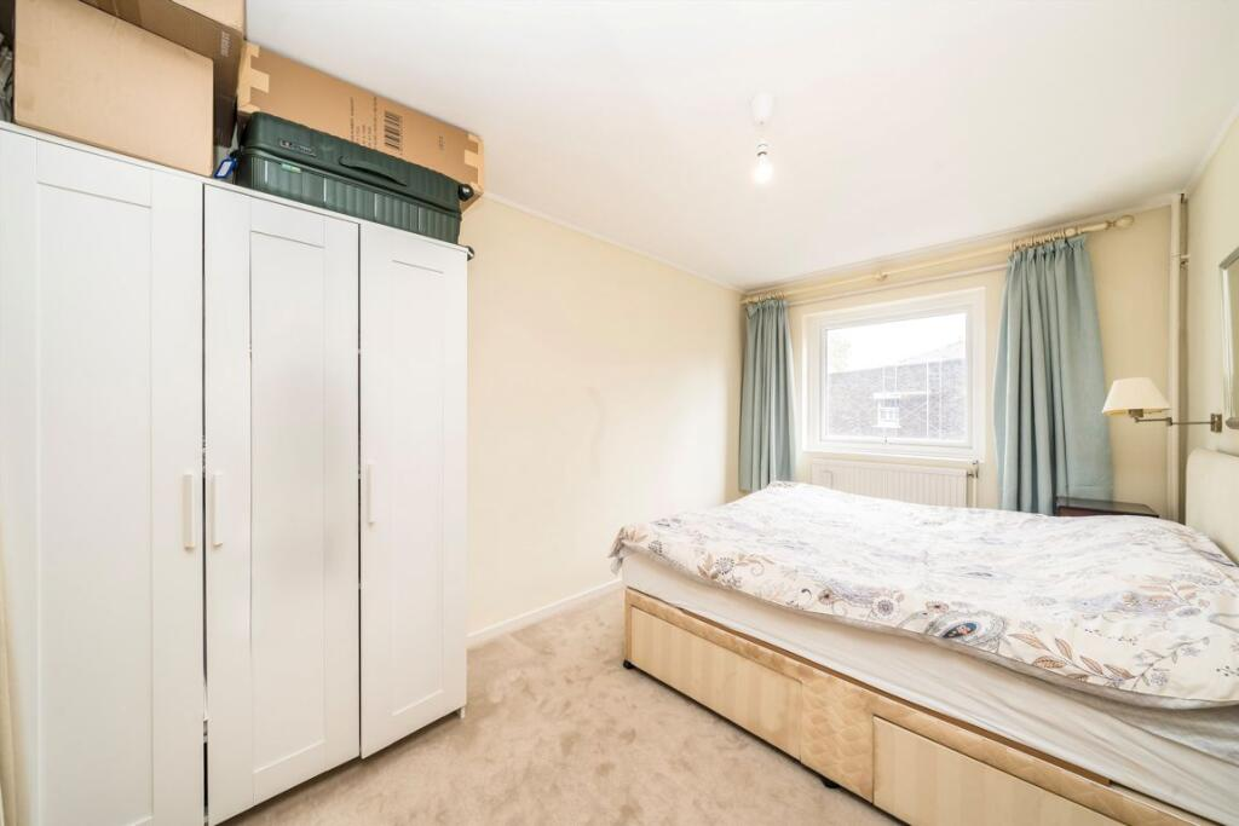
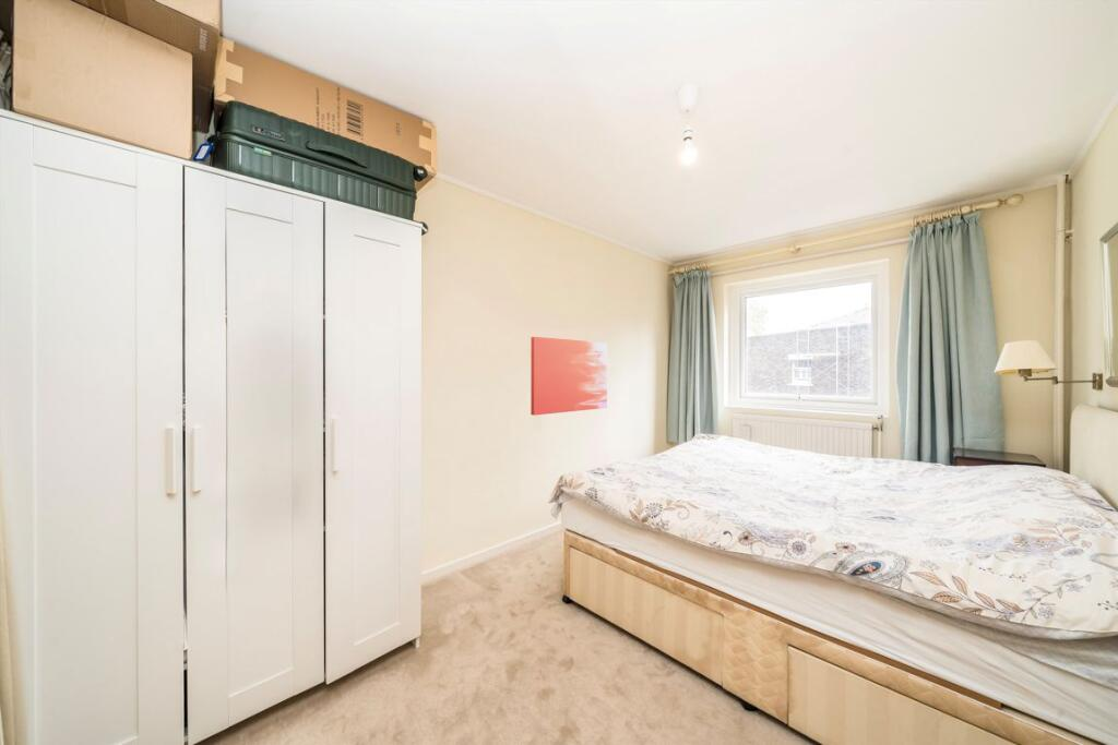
+ wall art (572, 375)
